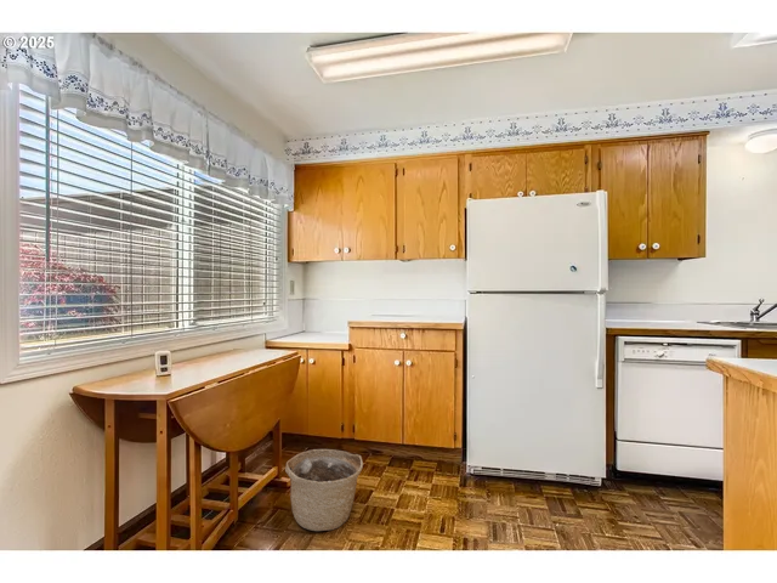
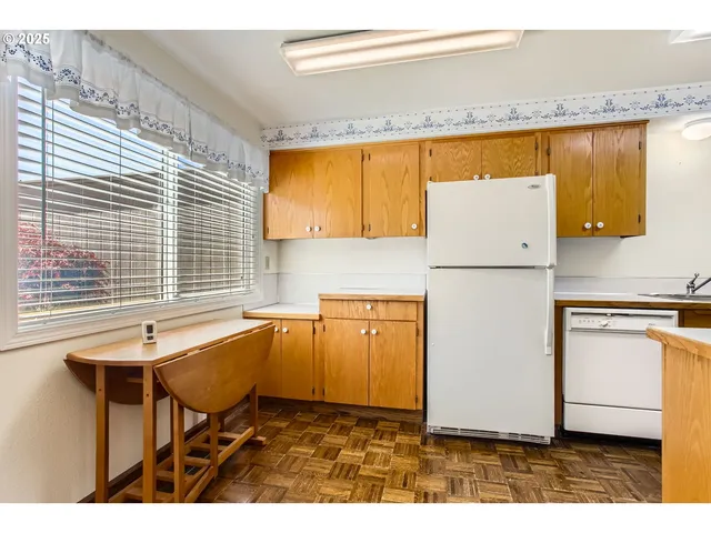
- basket (324, 485)
